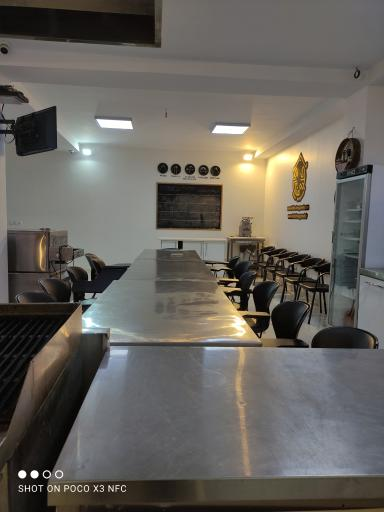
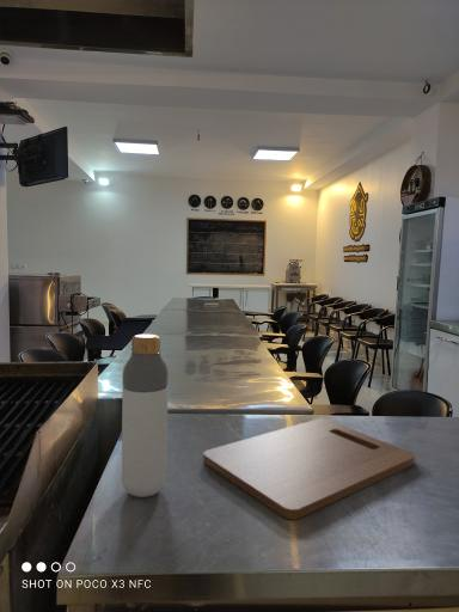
+ cutting board (310, 457)
+ bottle (145, 414)
